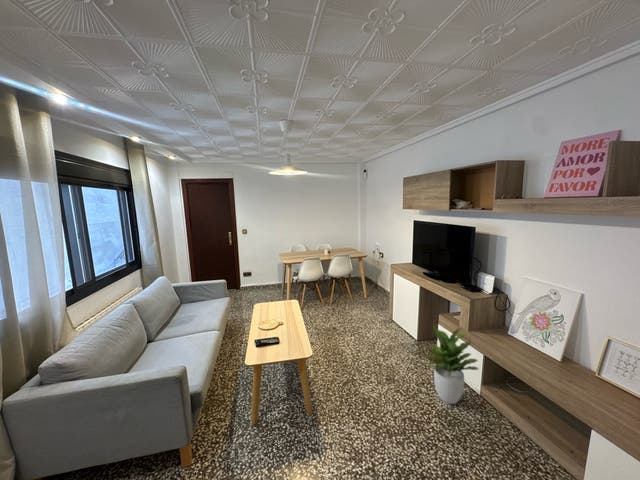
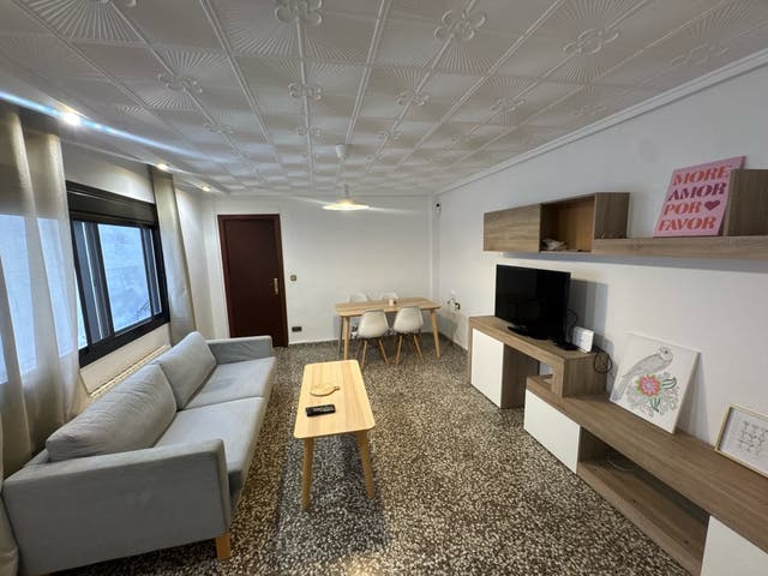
- potted plant (447, 362)
